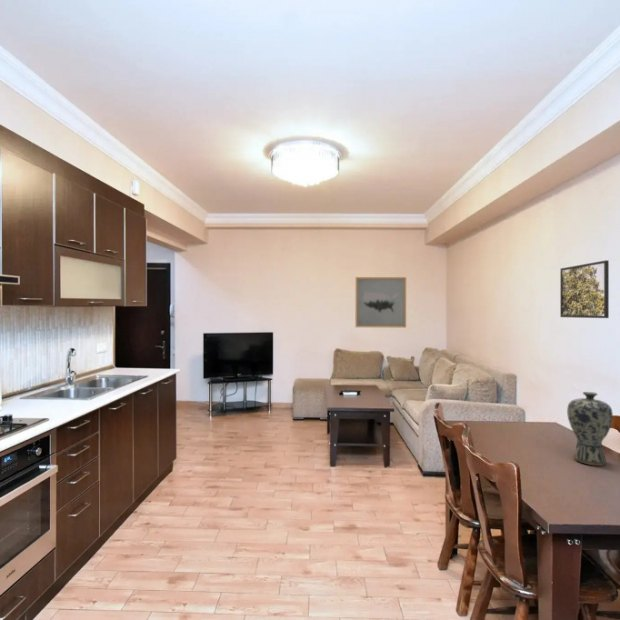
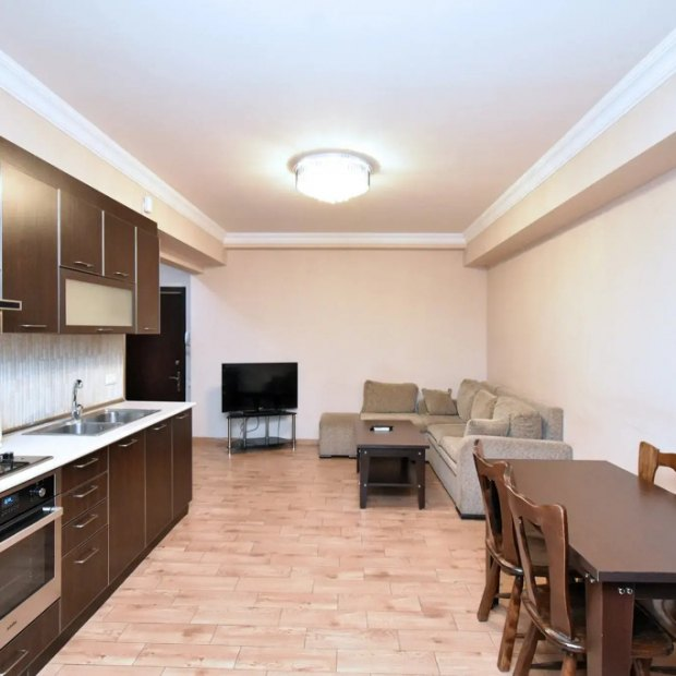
- wall art (380, 302)
- vase (589, 426)
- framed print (582, 291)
